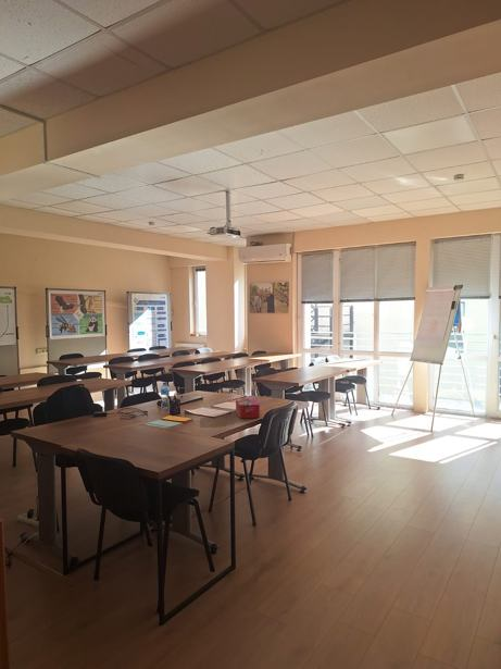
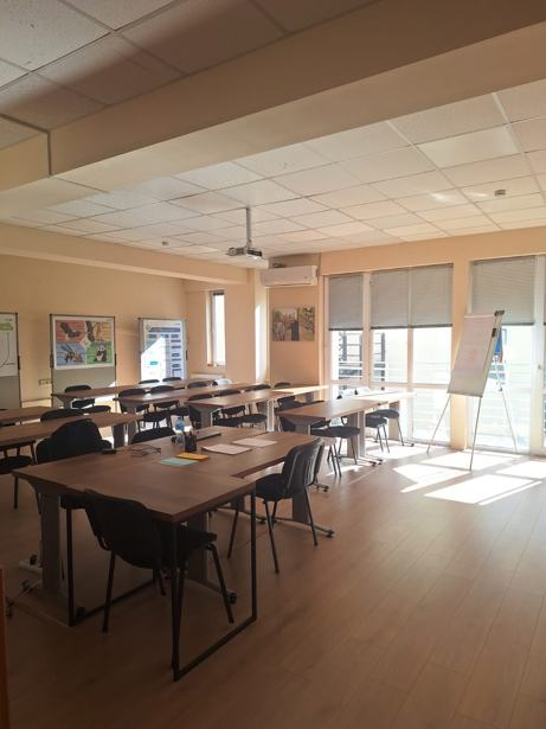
- tissue box (247, 407)
